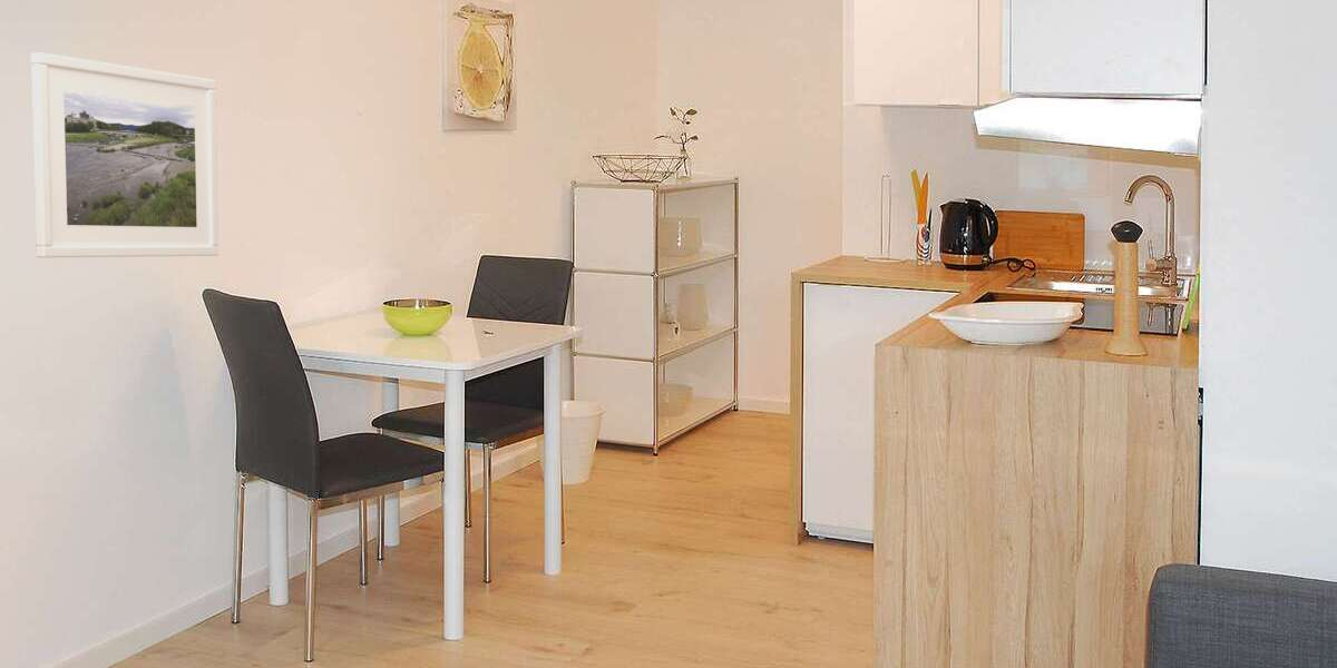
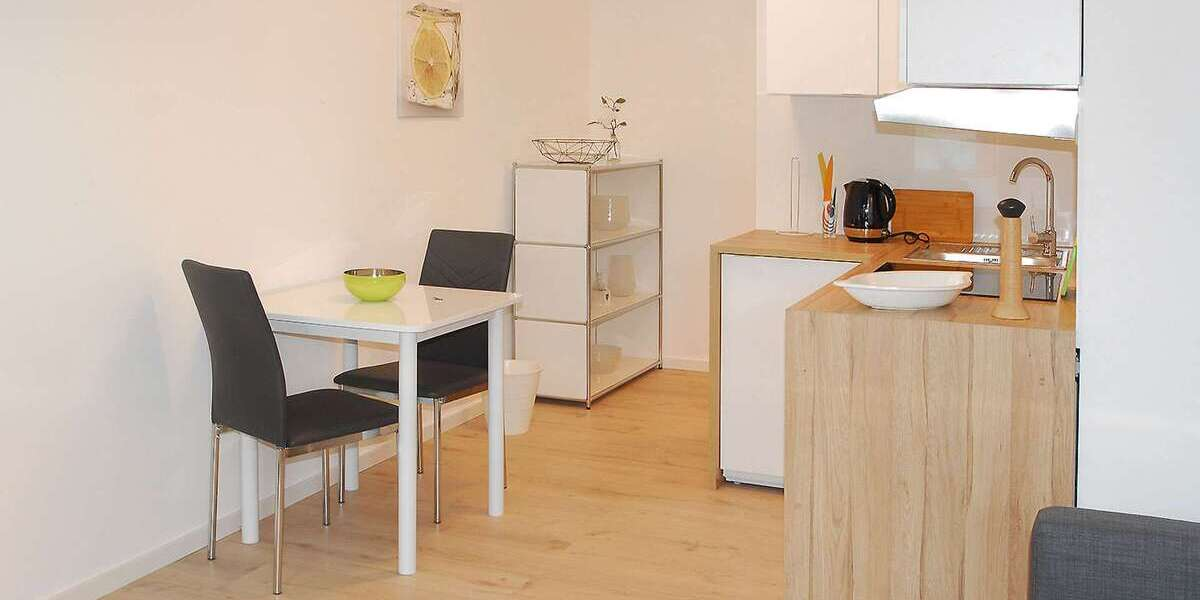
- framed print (131, 161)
